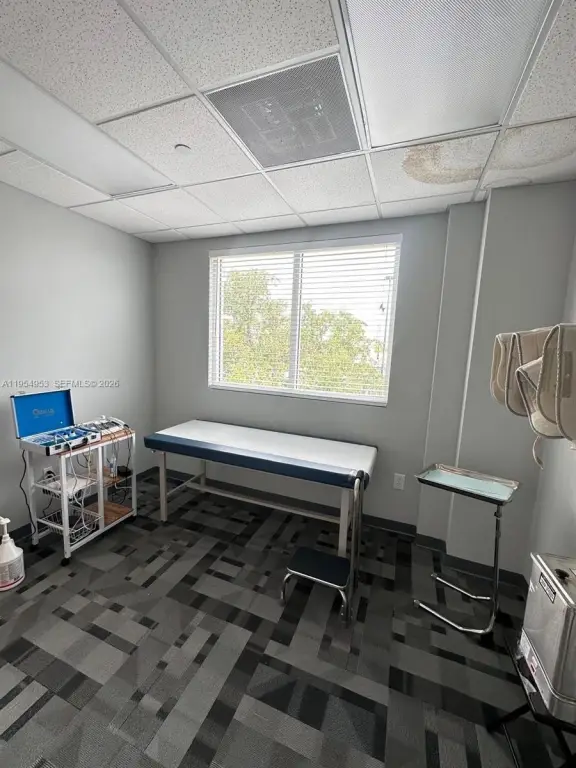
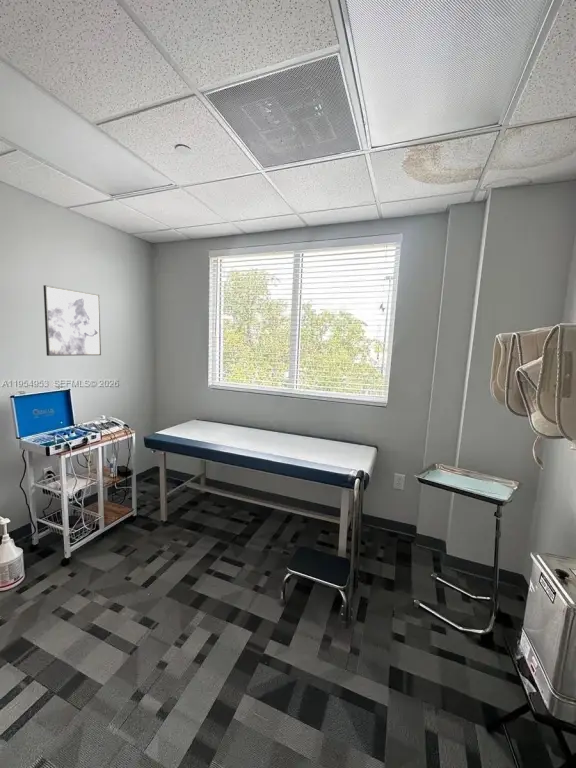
+ wall art (74, 323)
